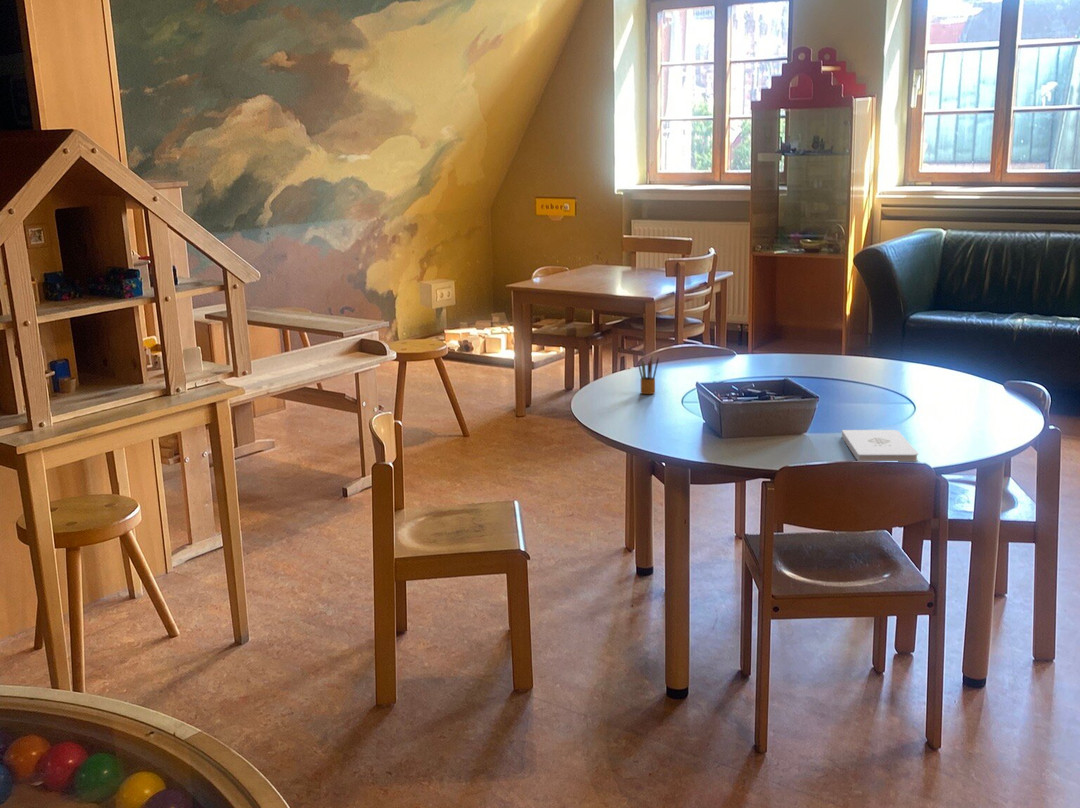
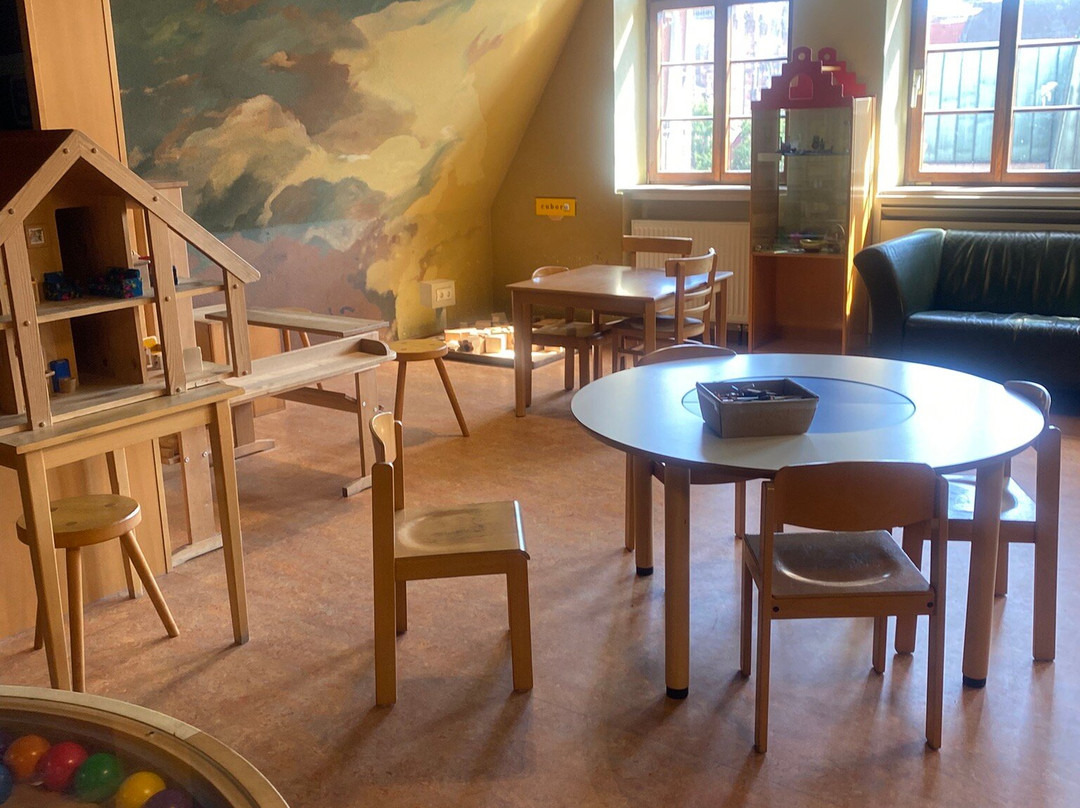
- notepad (878, 445)
- pencil box (648, 375)
